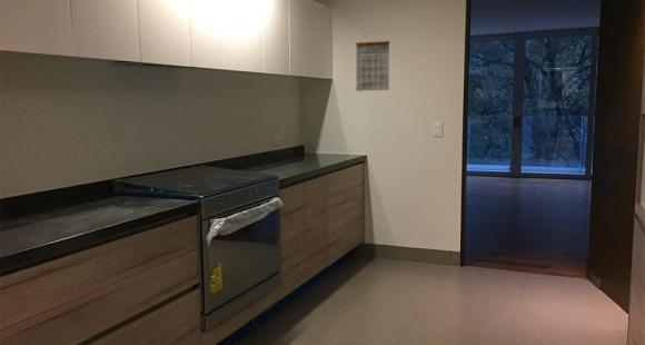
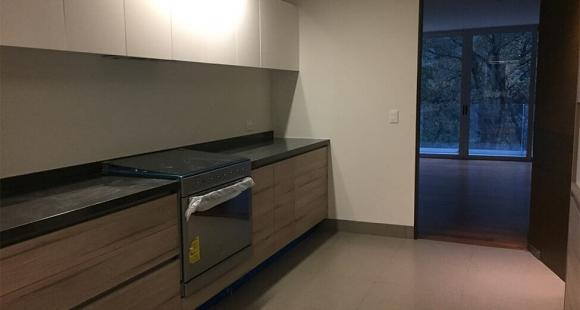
- calendar (373, 60)
